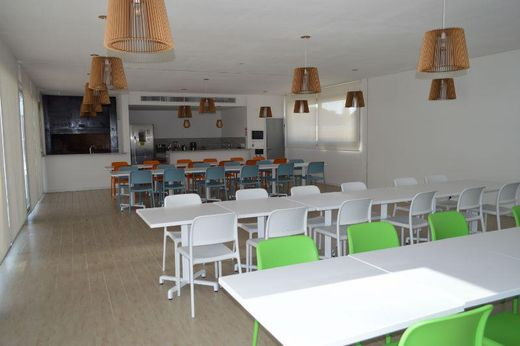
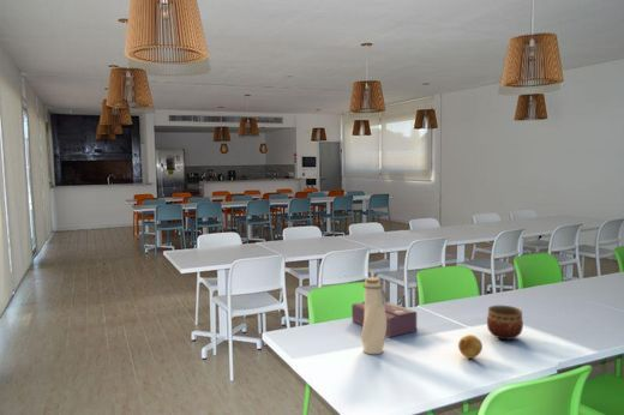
+ water bottle (374, 314)
+ bowl (504, 323)
+ fruit (469, 345)
+ tissue box (385, 314)
